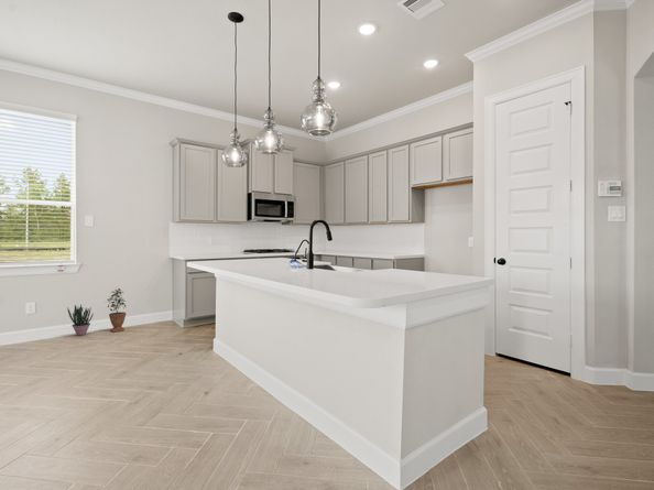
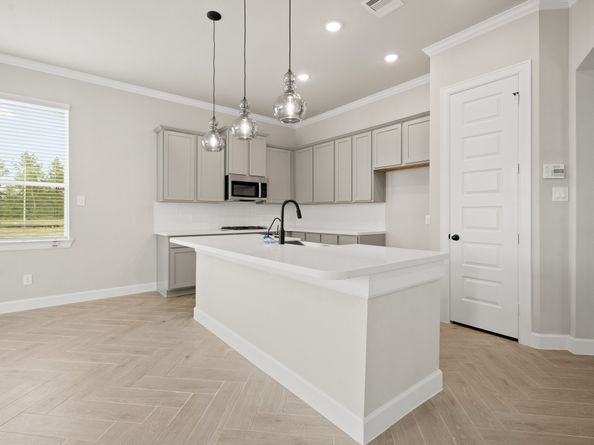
- potted plant (116, 308)
- potted plant (80, 319)
